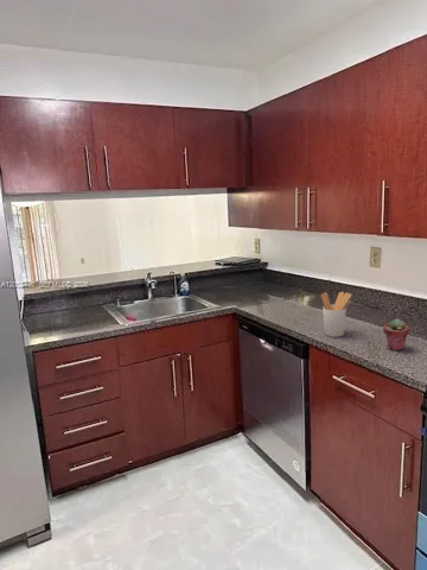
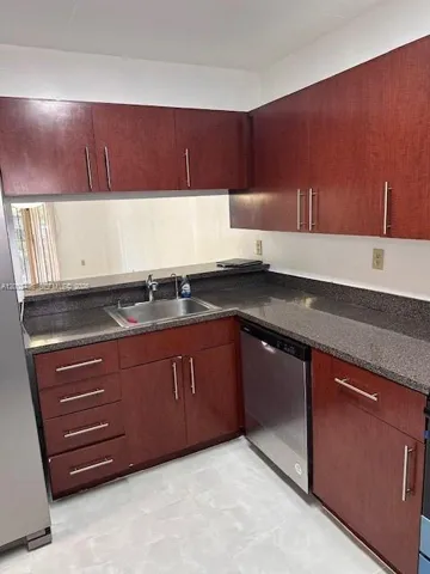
- potted succulent (396, 332)
- utensil holder (337, 312)
